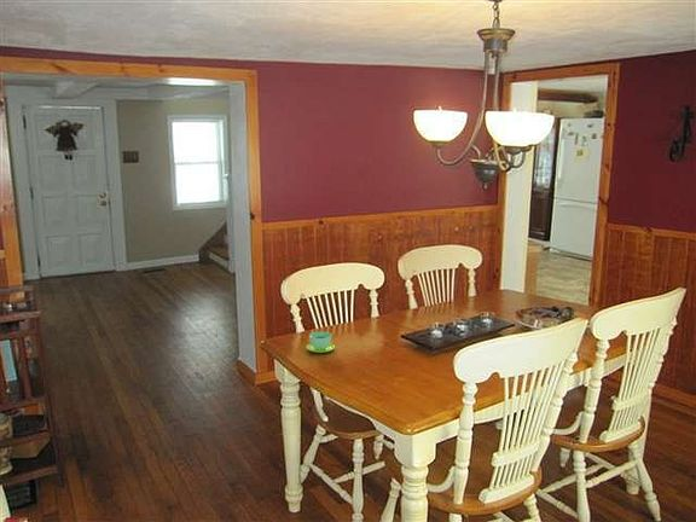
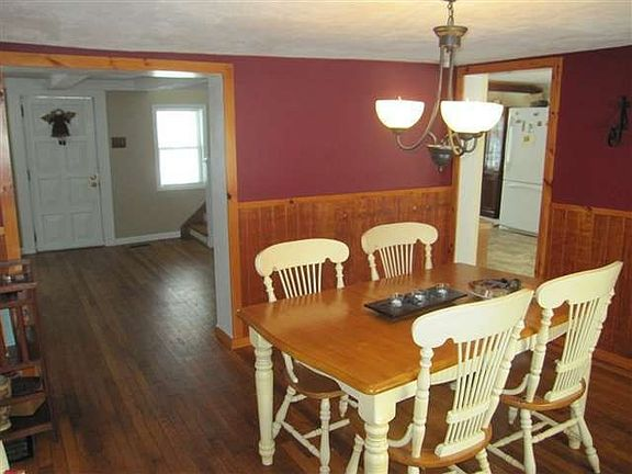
- cup (320, 342)
